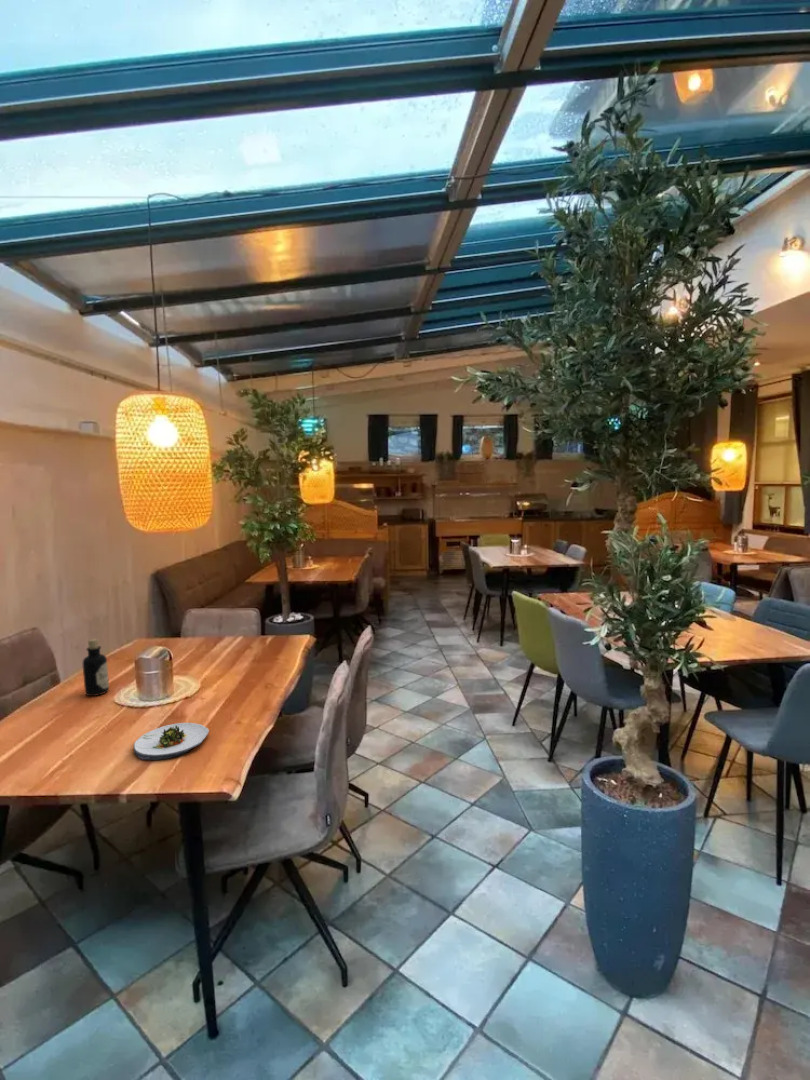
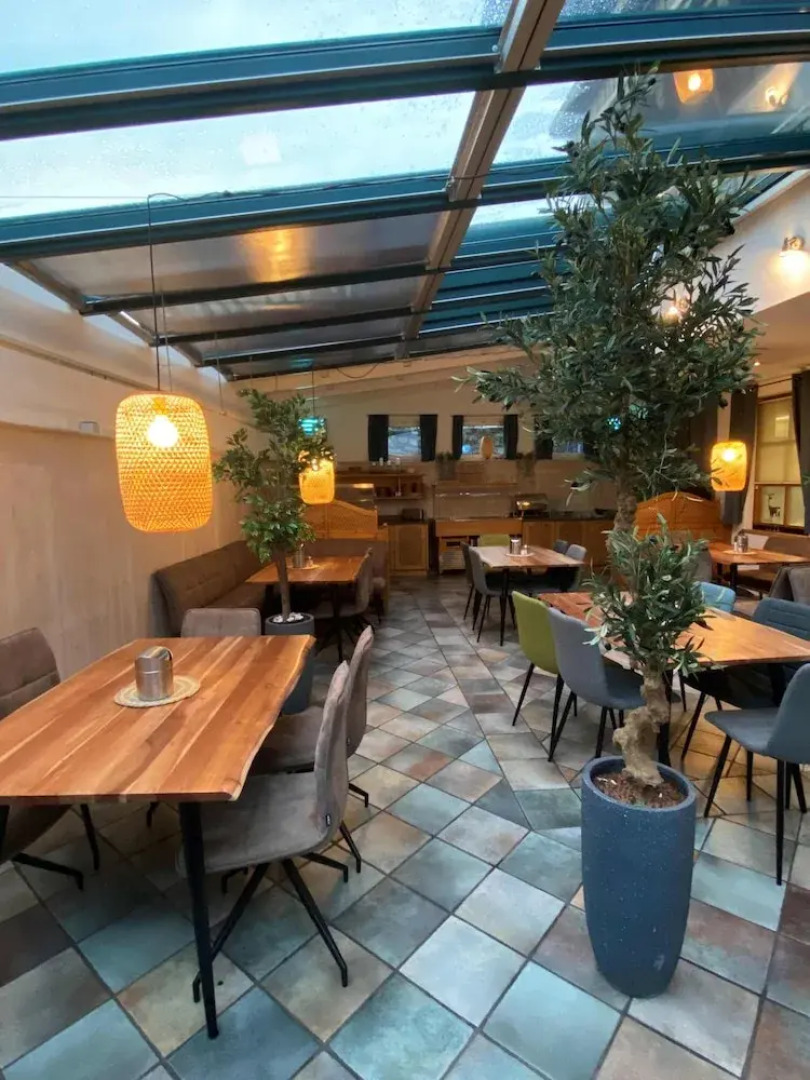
- salad plate (170, 735)
- bottle (95, 666)
